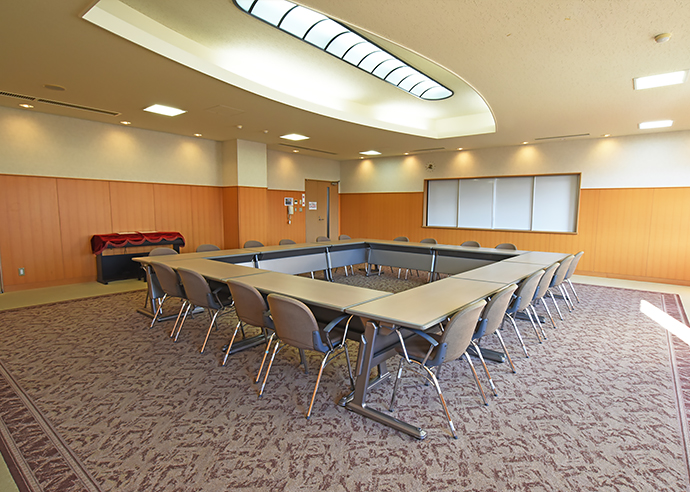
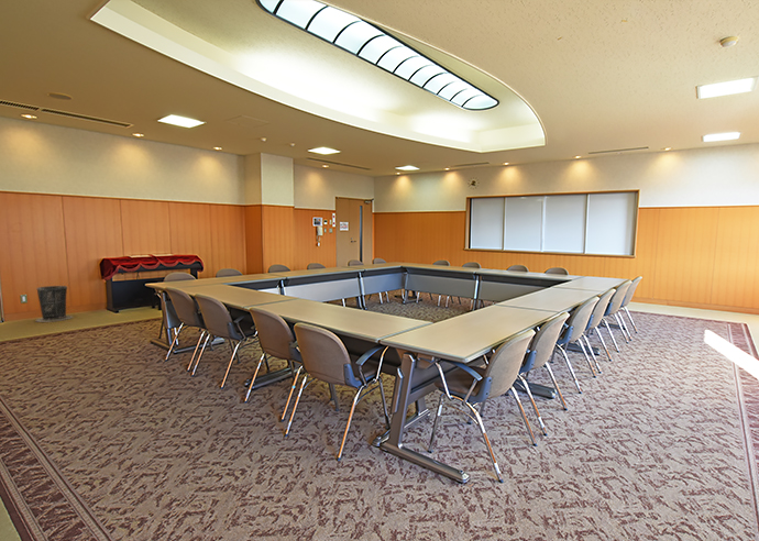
+ trash can (53, 302)
